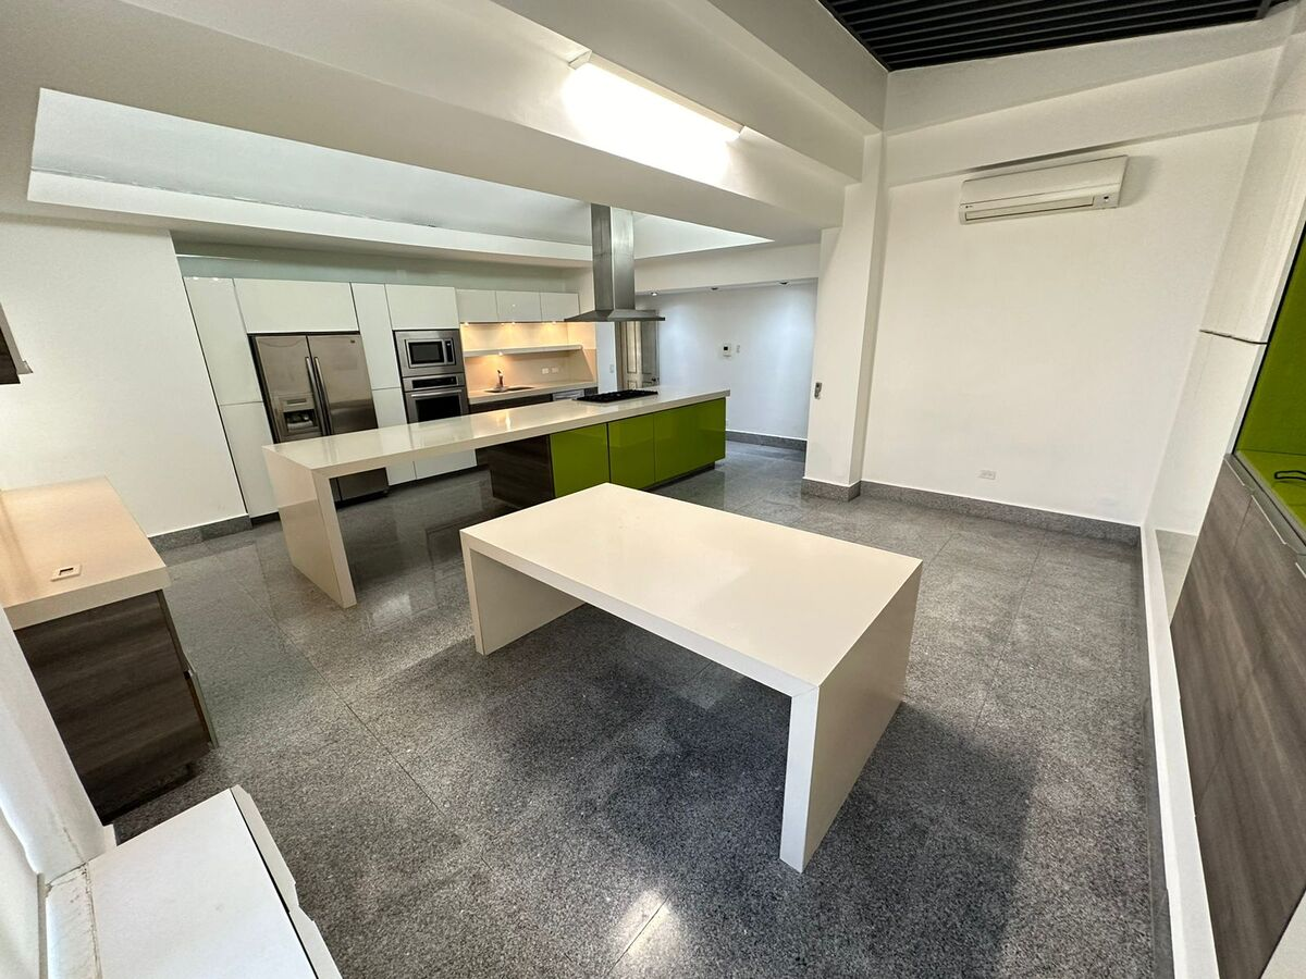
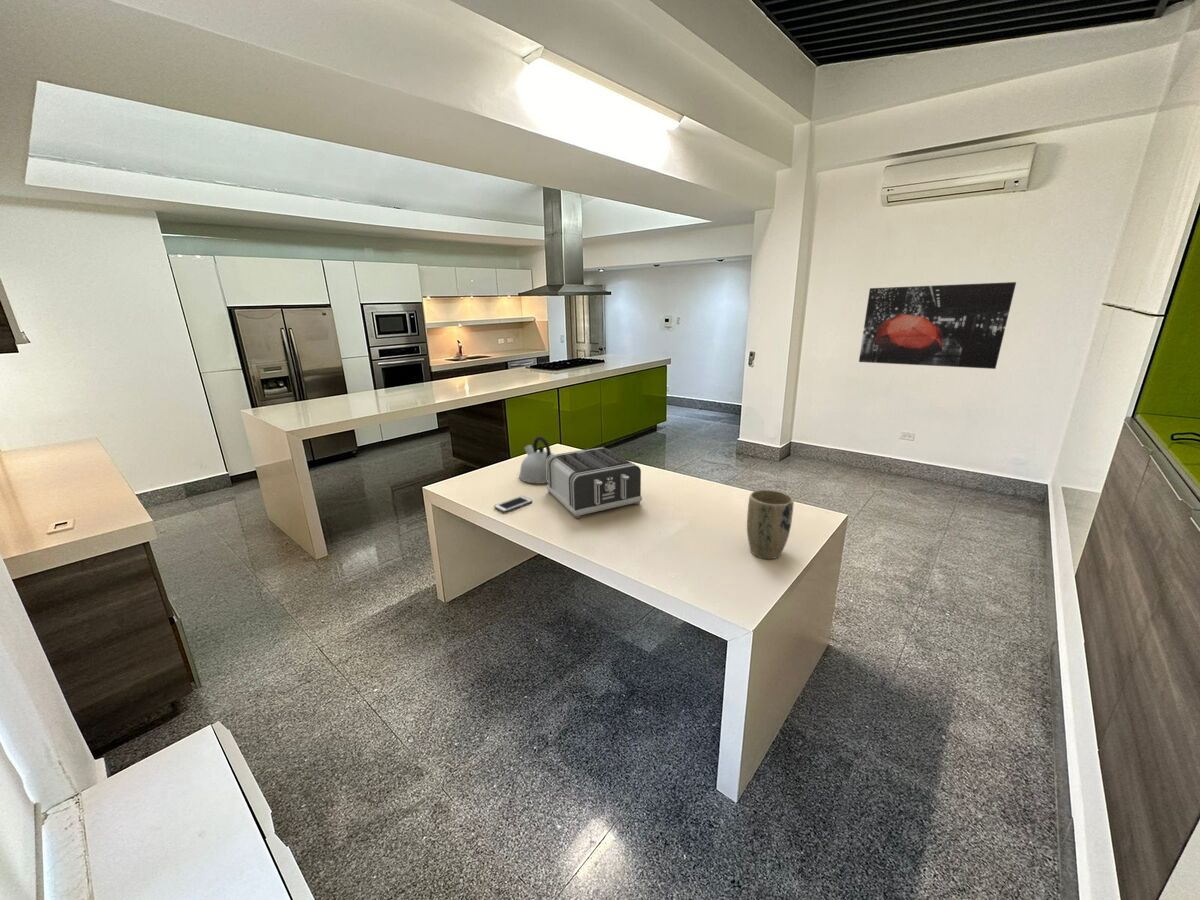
+ cell phone (513, 503)
+ toaster (594, 479)
+ wall art (929, 326)
+ plant pot (768, 525)
+ kettle (540, 455)
